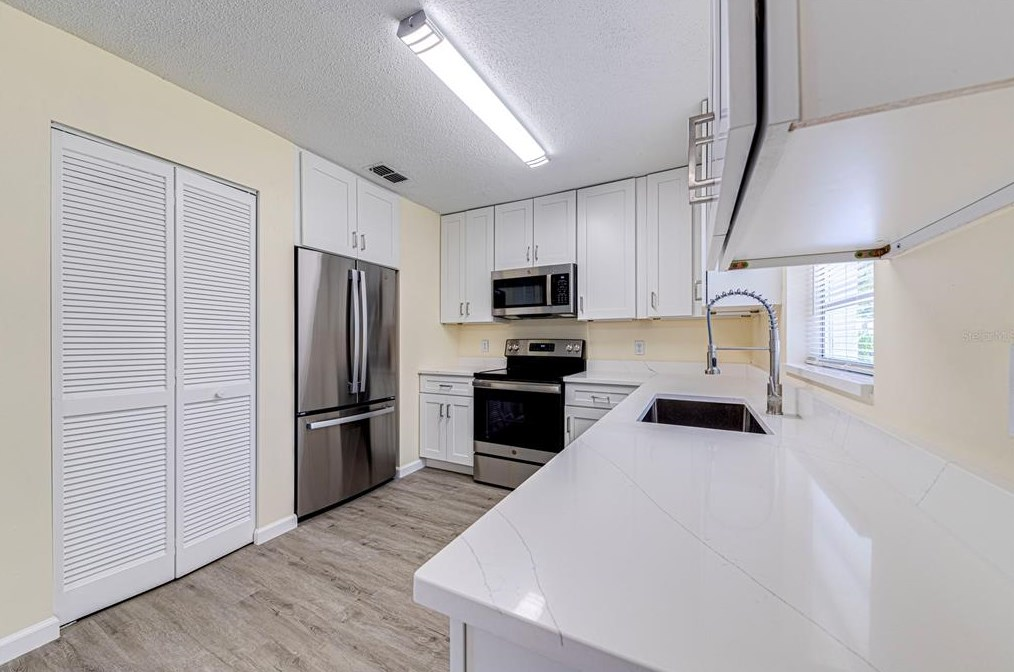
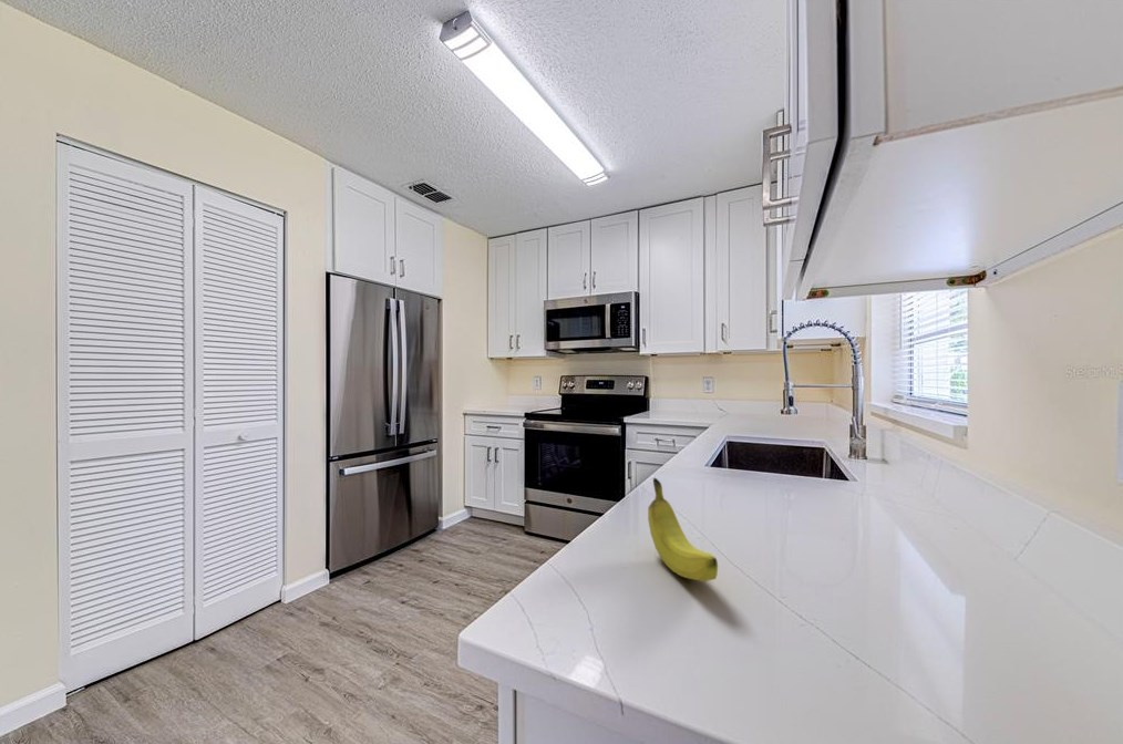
+ fruit (681, 531)
